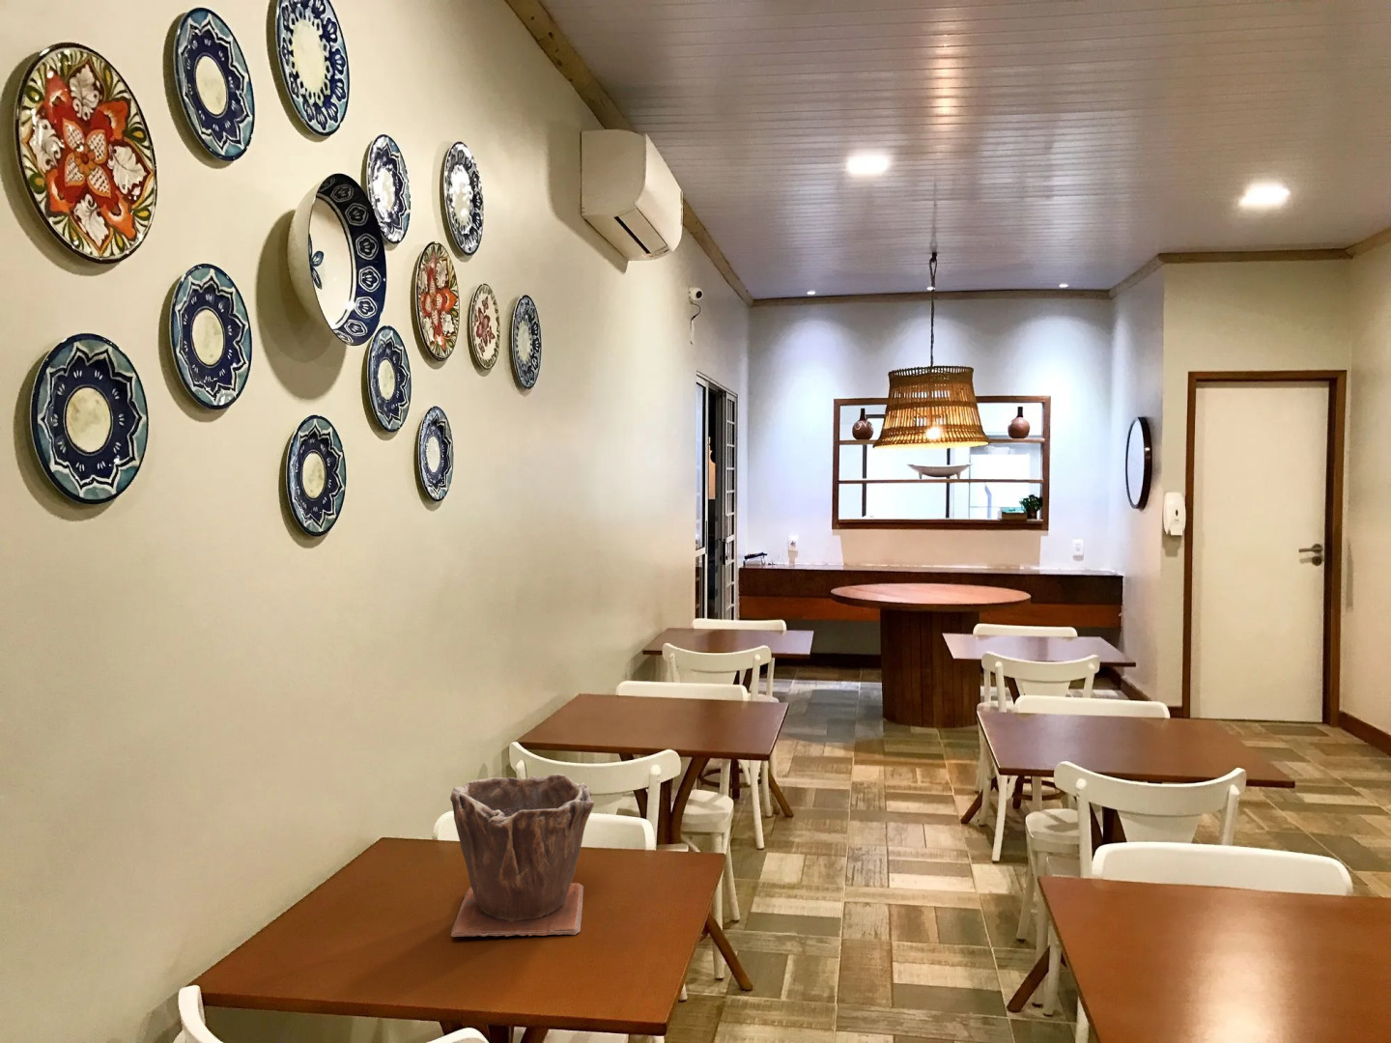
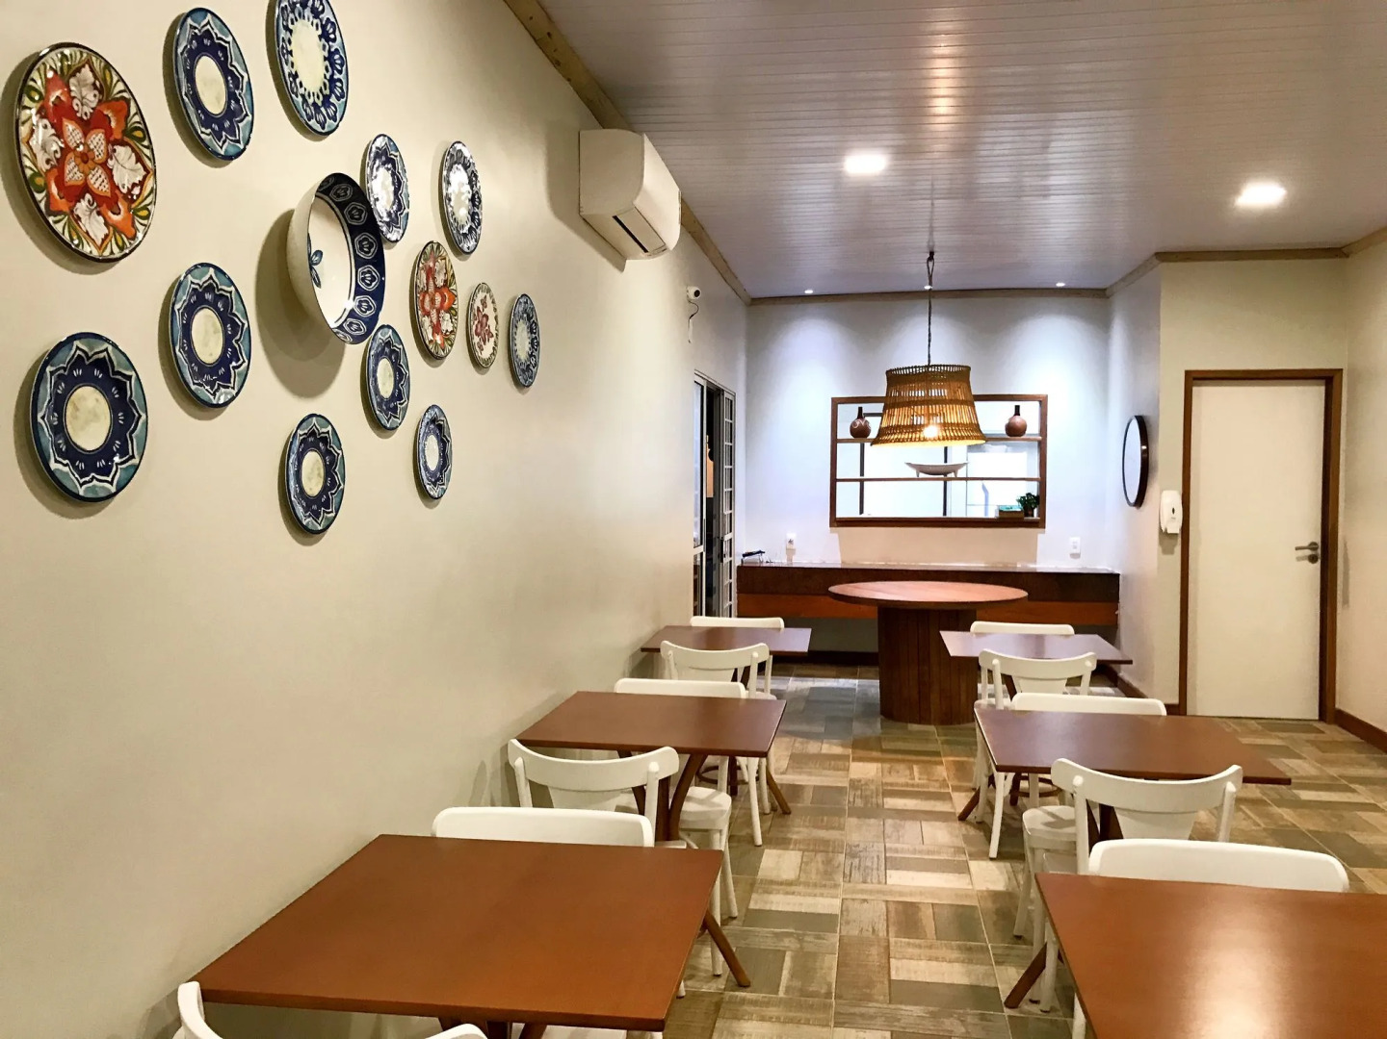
- plant pot (520, 848)
